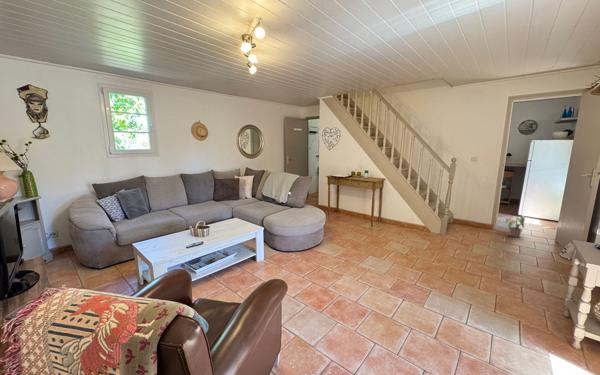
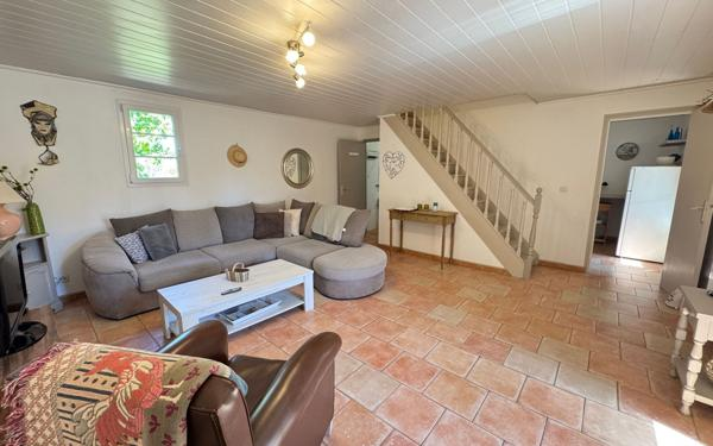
- potted plant (516, 225)
